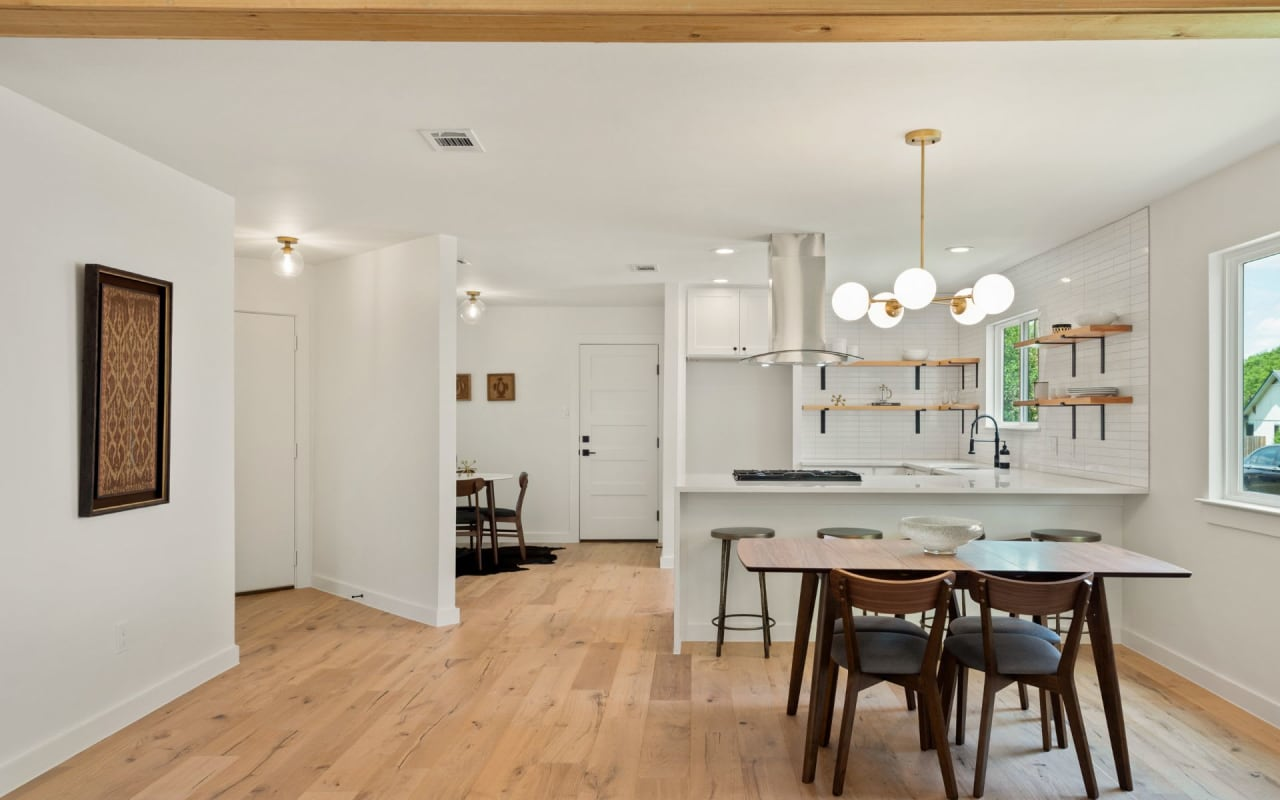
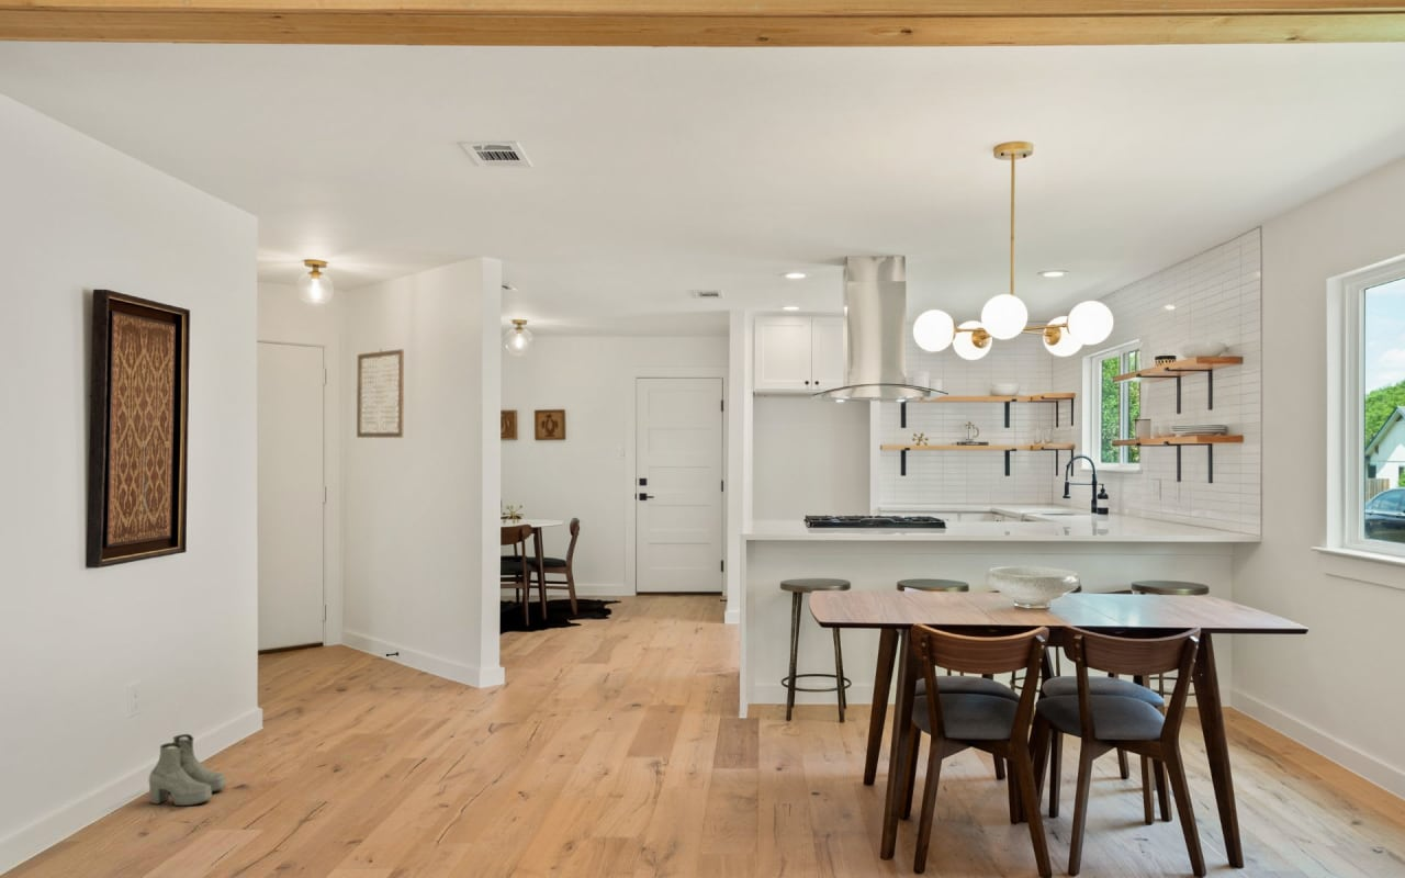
+ wall art (380, 392)
+ boots (188, 767)
